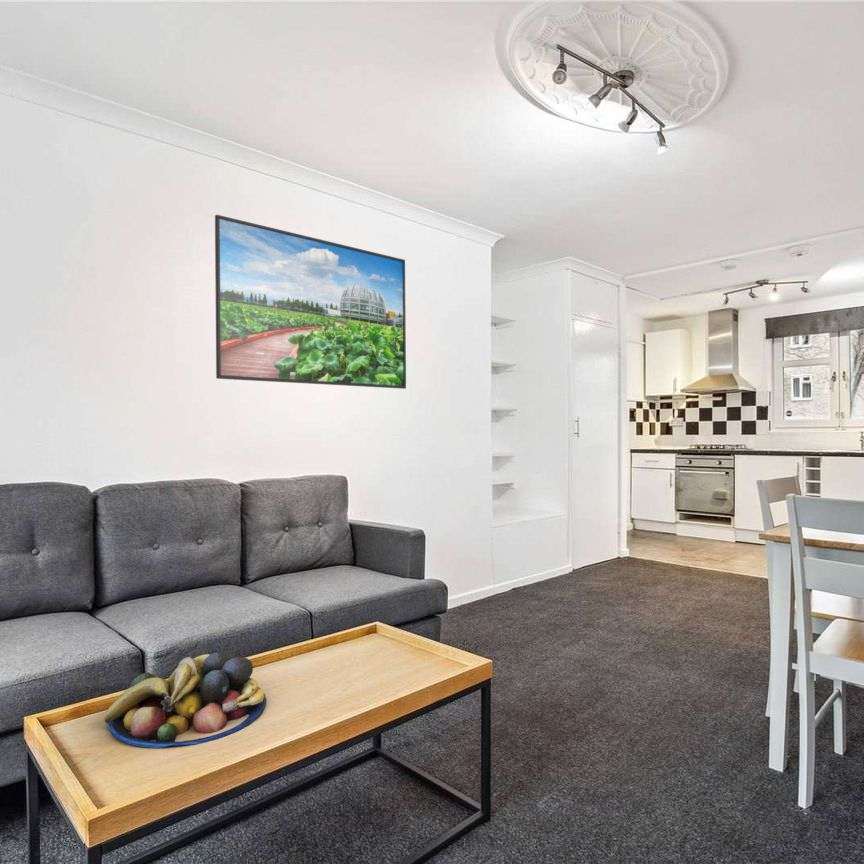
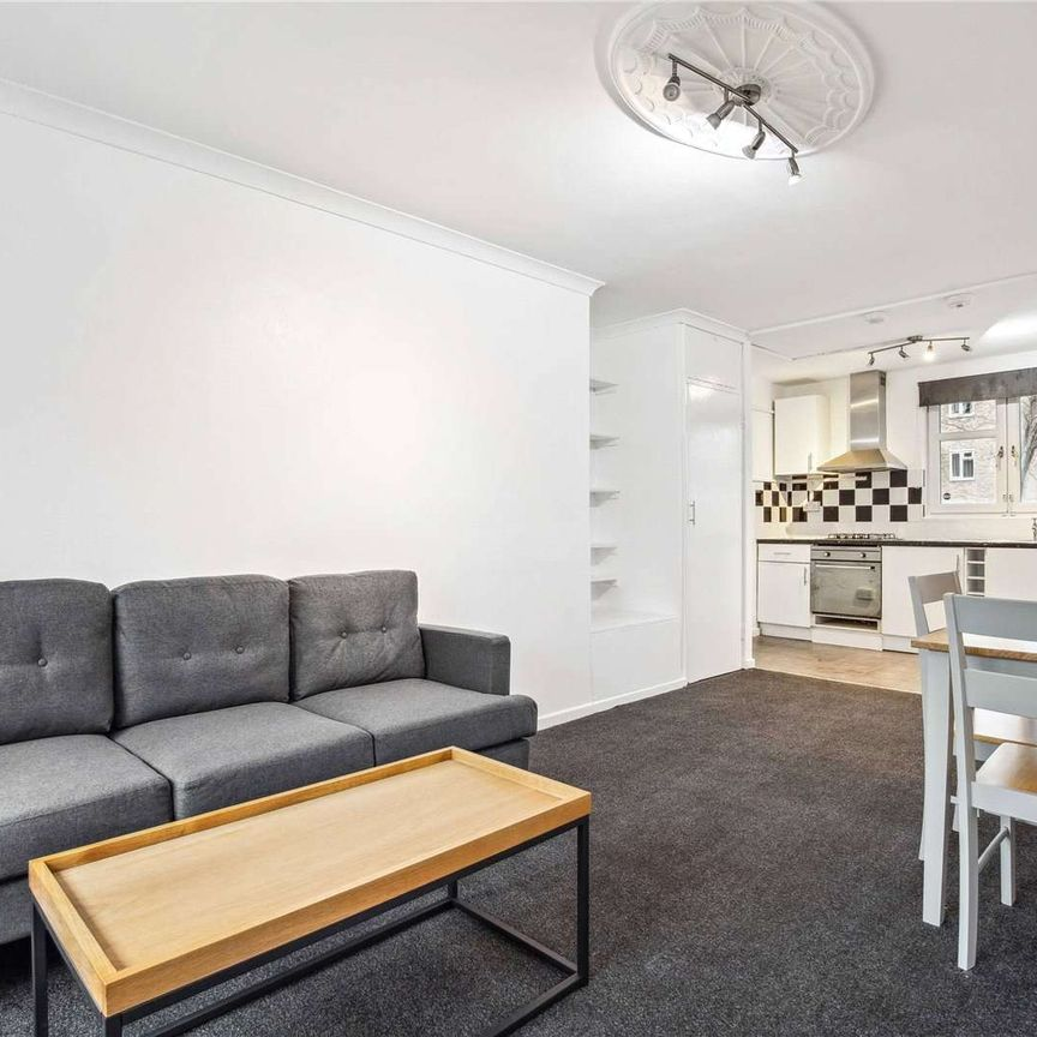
- fruit bowl (190, 686)
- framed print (321, 312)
